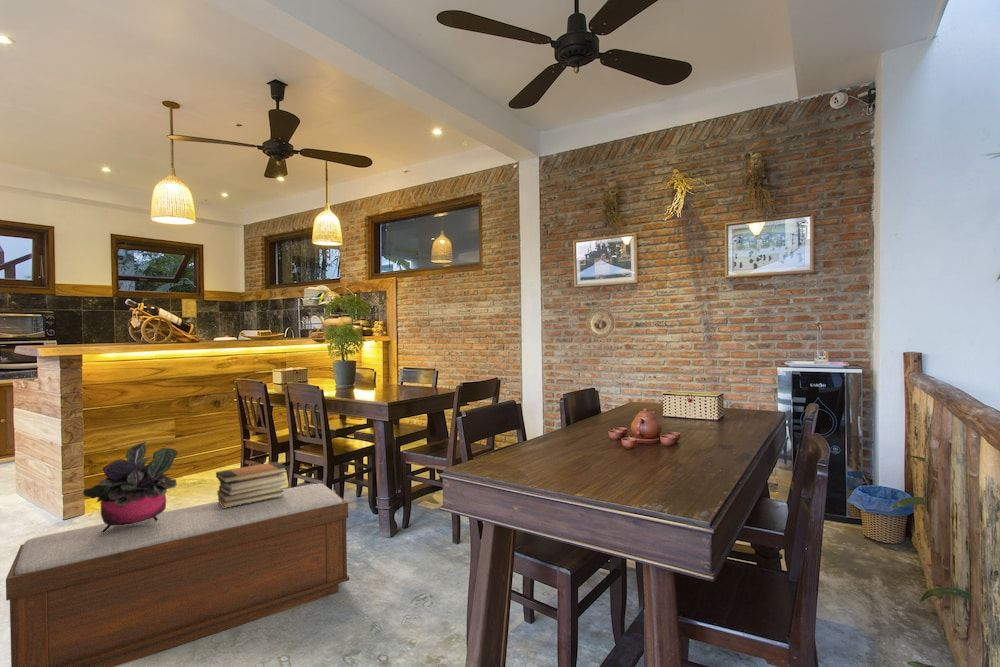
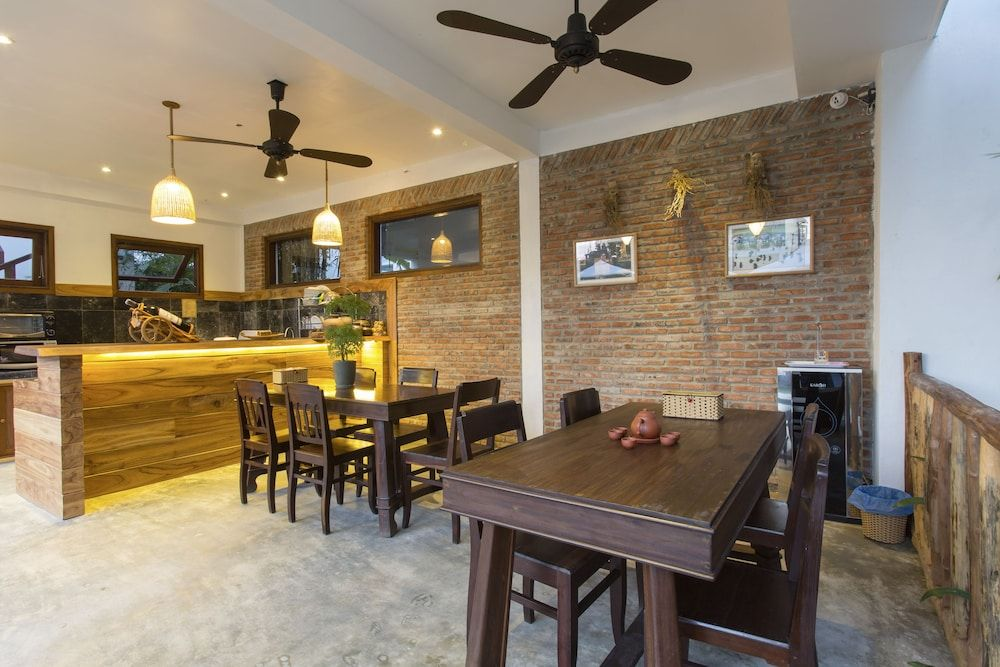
- potted plant (133, 482)
- book stack (252, 484)
- decorative plate (601, 323)
- bench (201, 565)
